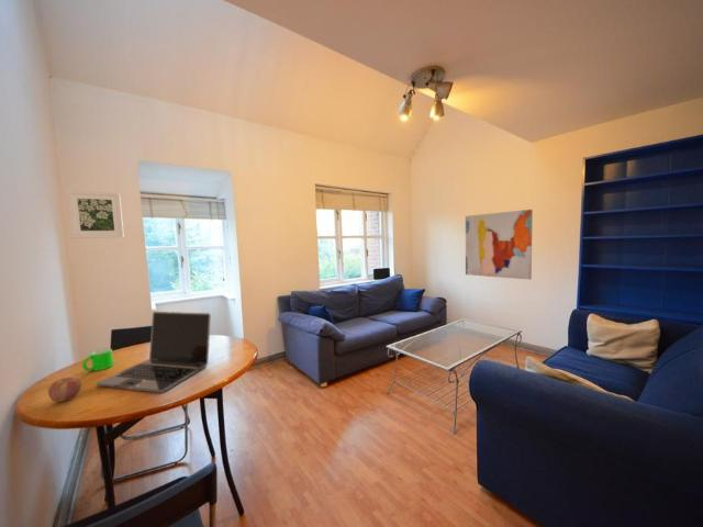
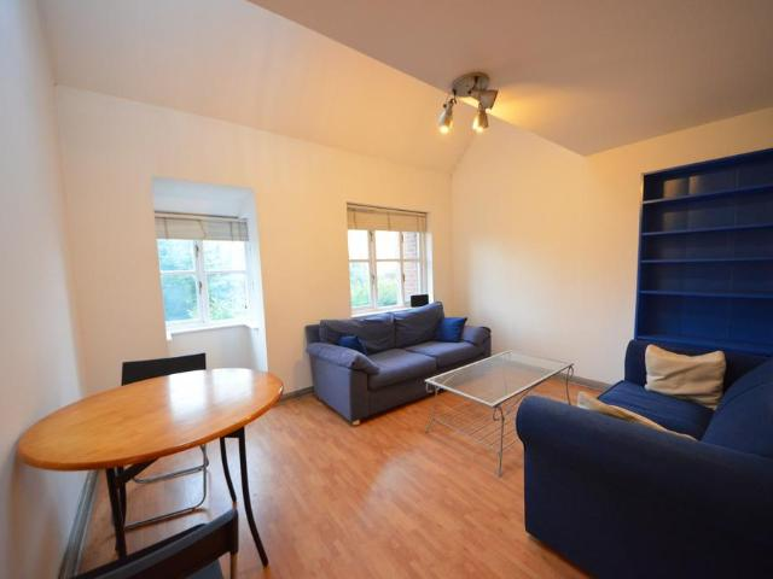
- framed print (96, 214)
- wall art (495, 245)
- apple (65, 389)
- laptop (157, 347)
- mug (97, 360)
